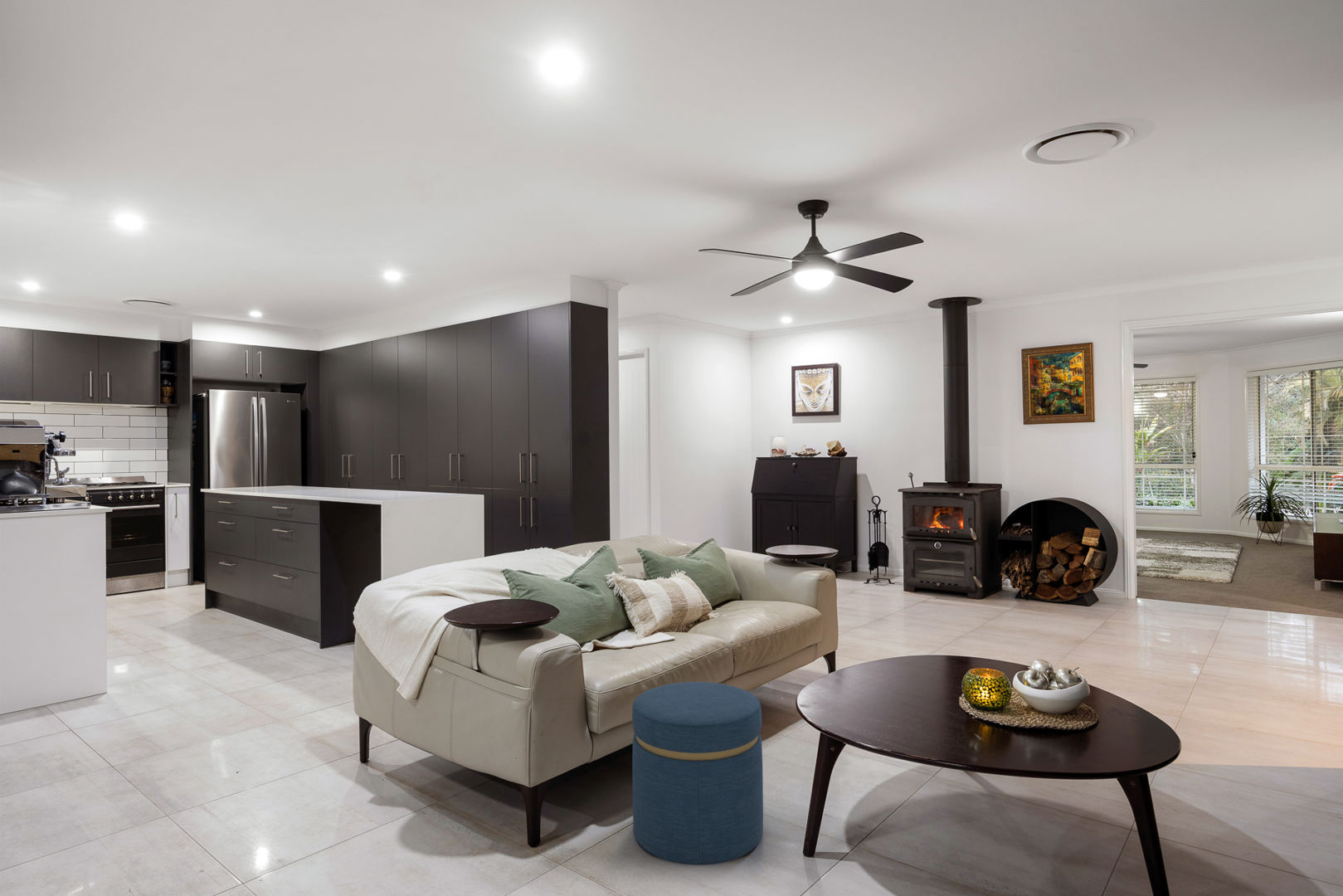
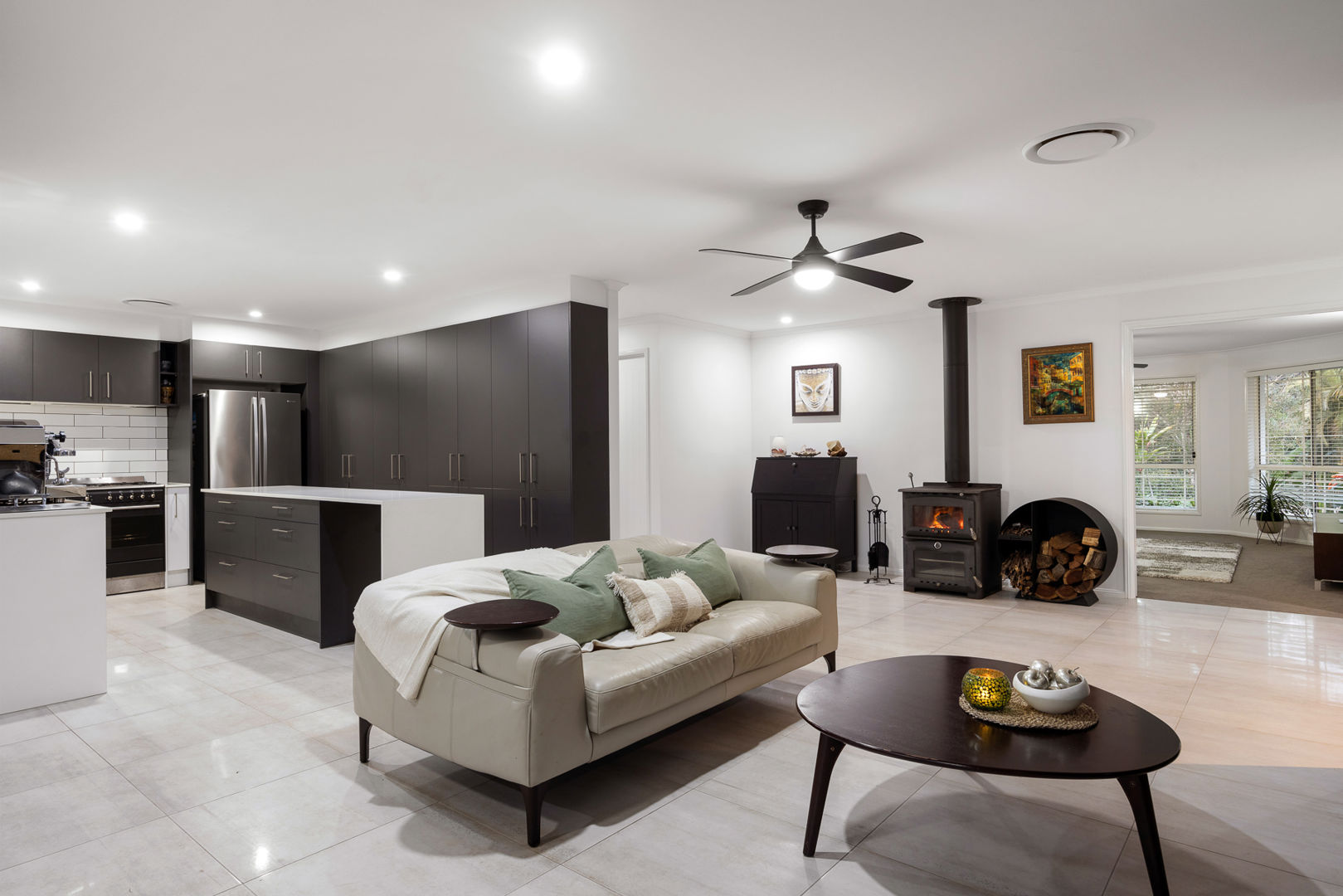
- ottoman (697, 763)
